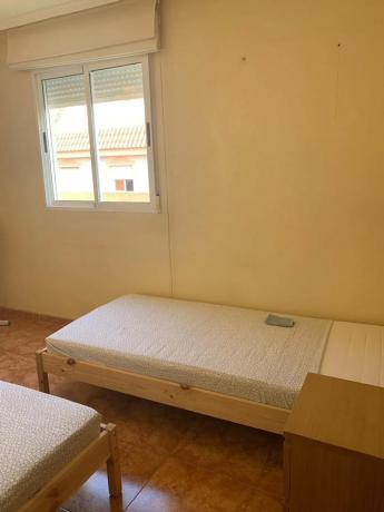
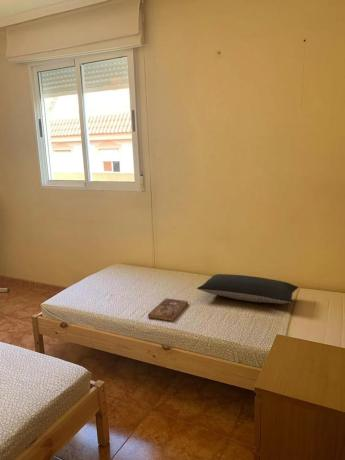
+ bible (168, 309)
+ pillow (247, 288)
